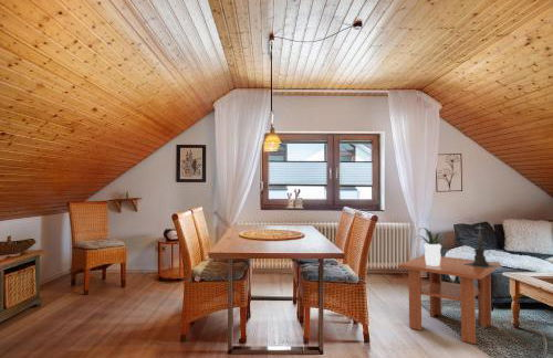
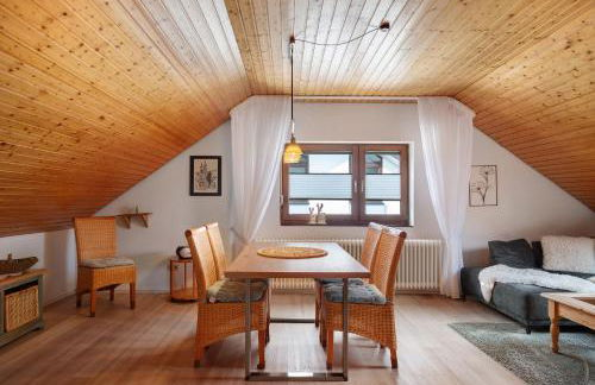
- candle holder (479, 242)
- coffee table (450, 295)
- potted plant (431, 245)
